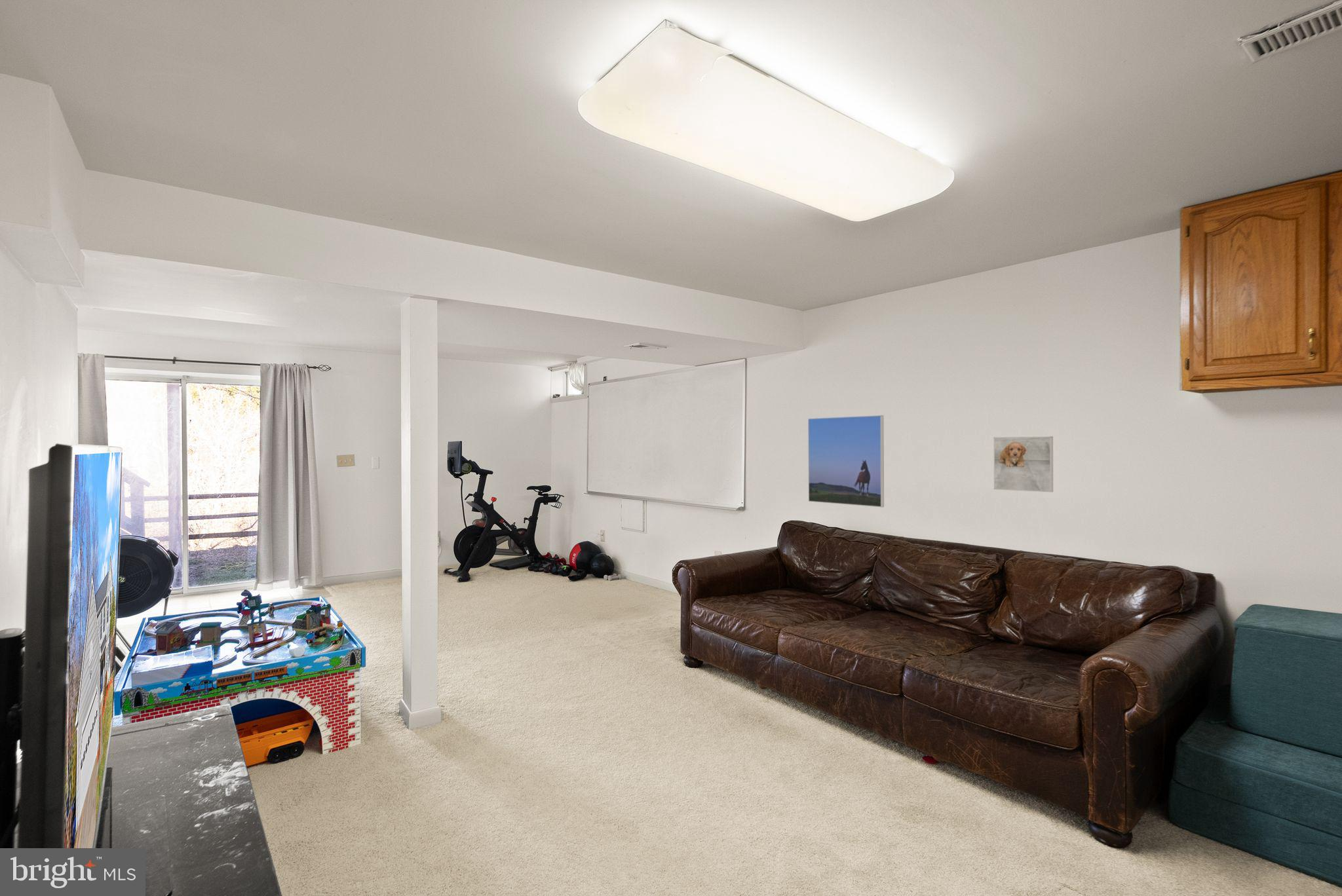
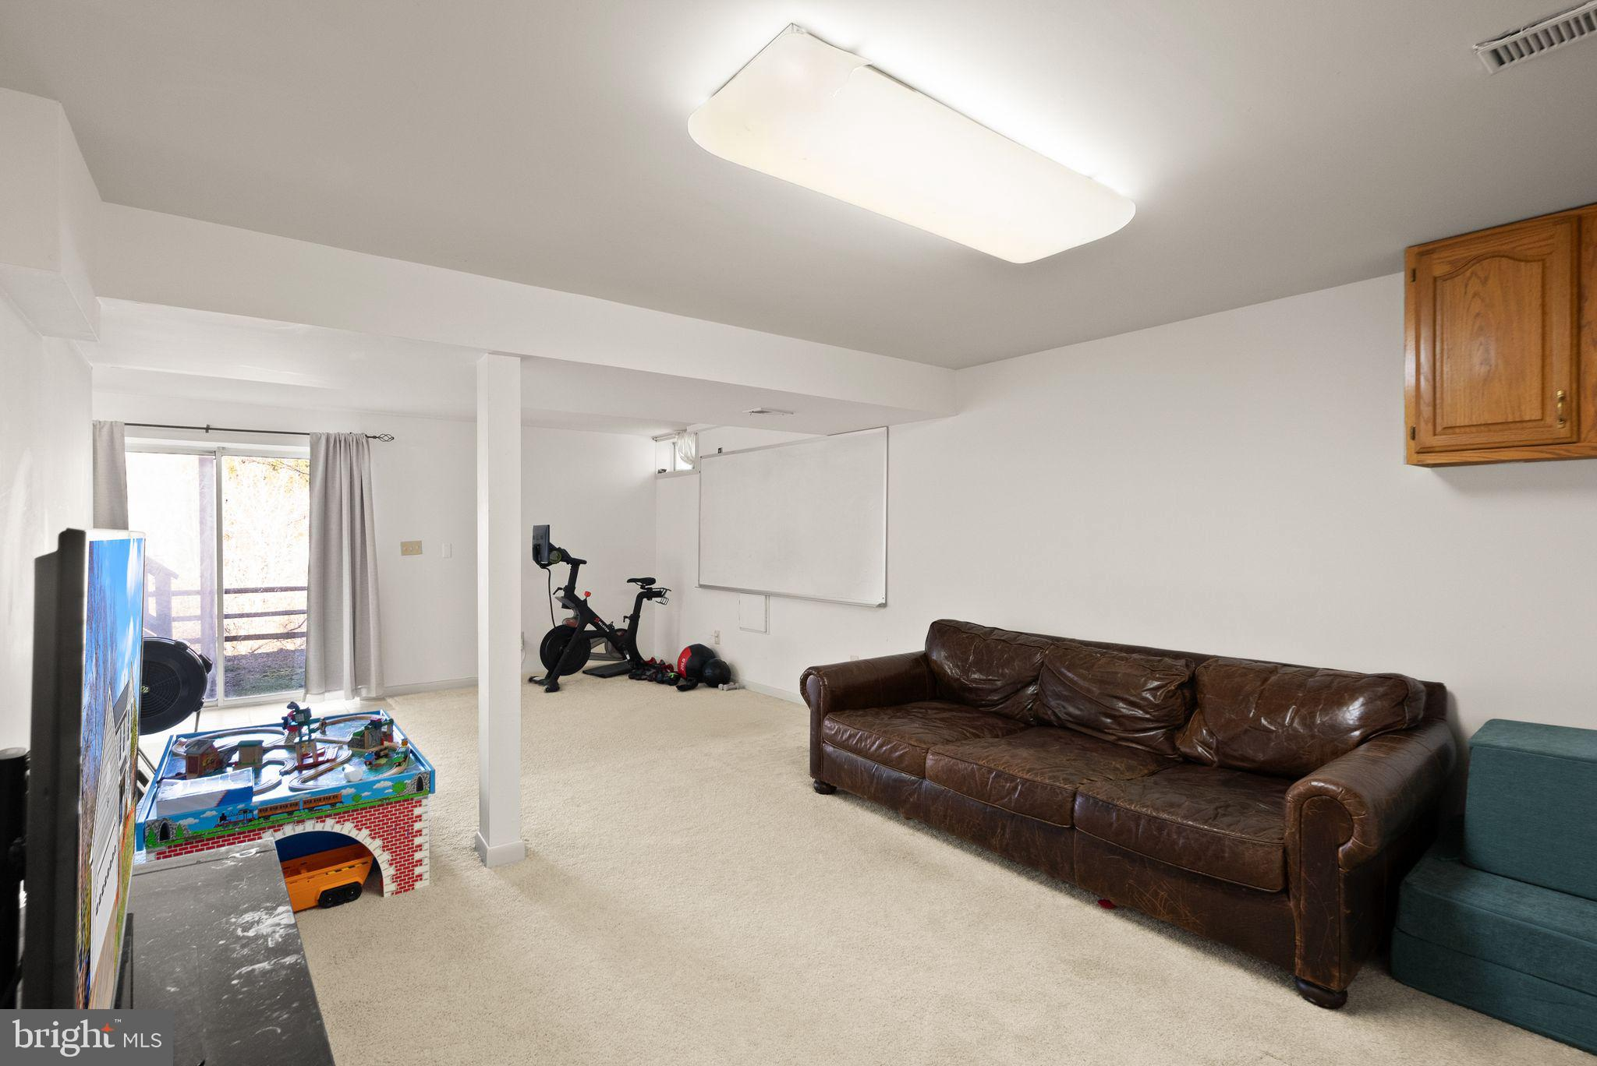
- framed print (1022, 464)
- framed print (844, 460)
